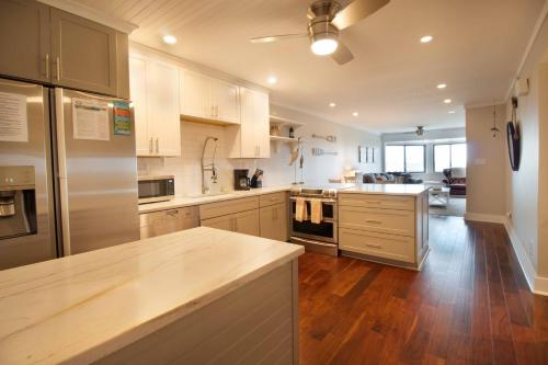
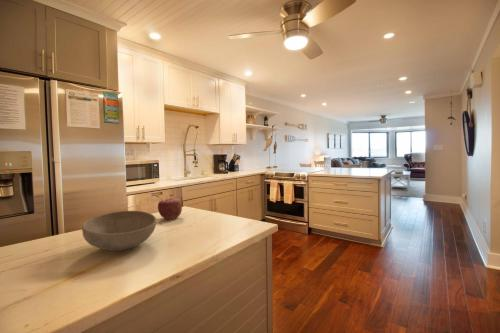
+ bowl (121, 232)
+ apple (170, 208)
